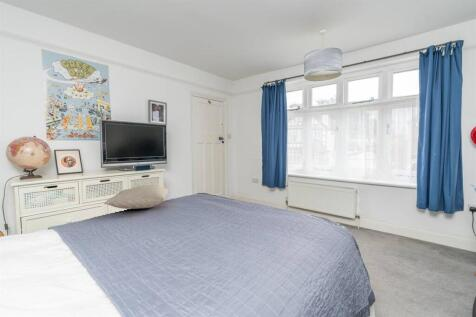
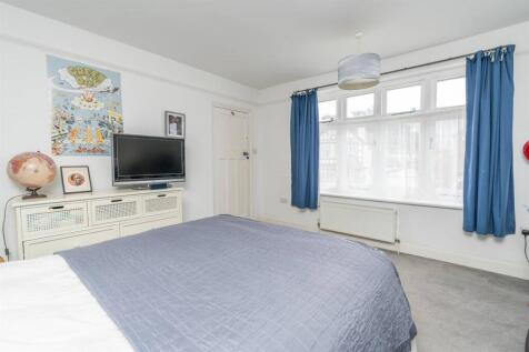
- pillow (140, 196)
